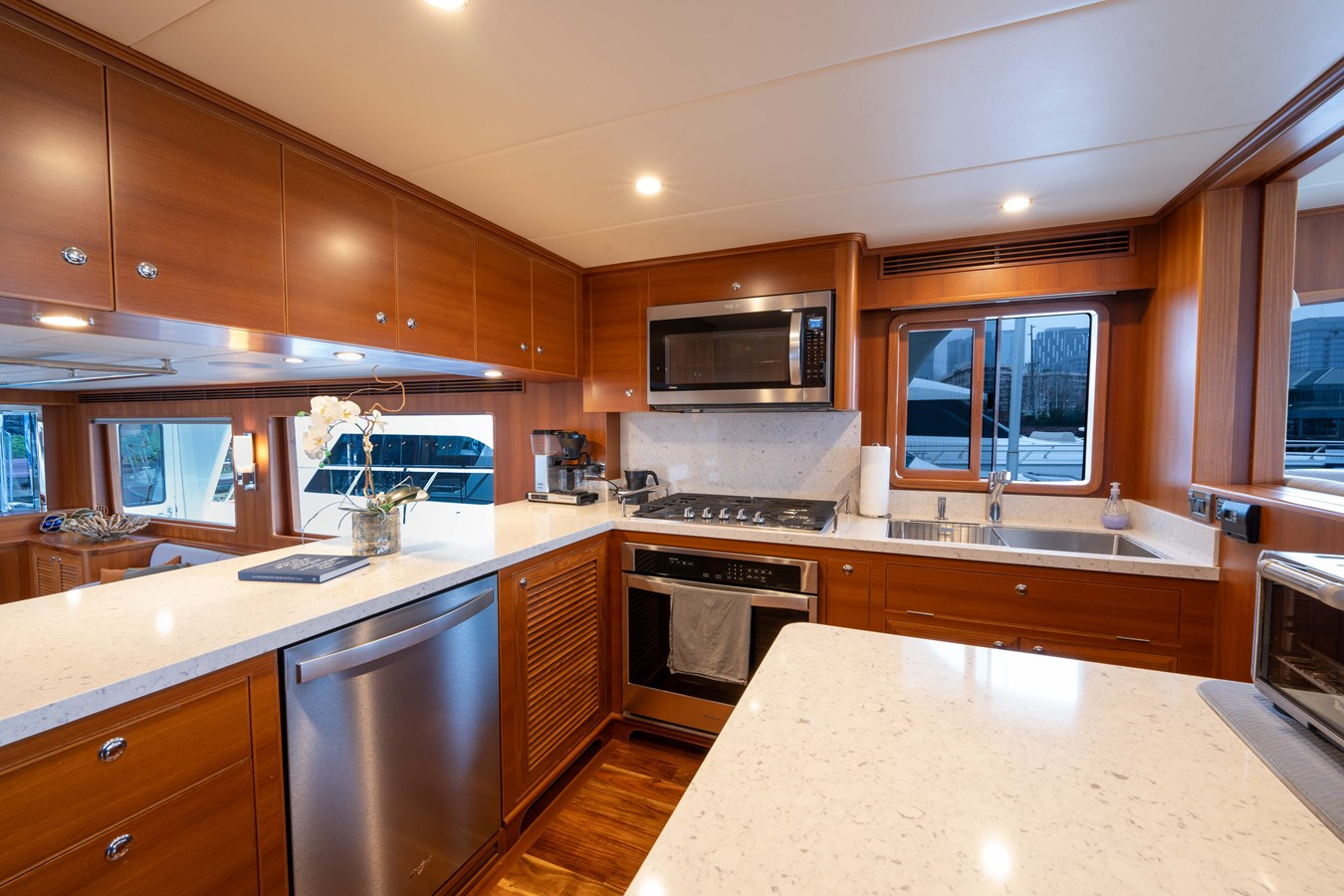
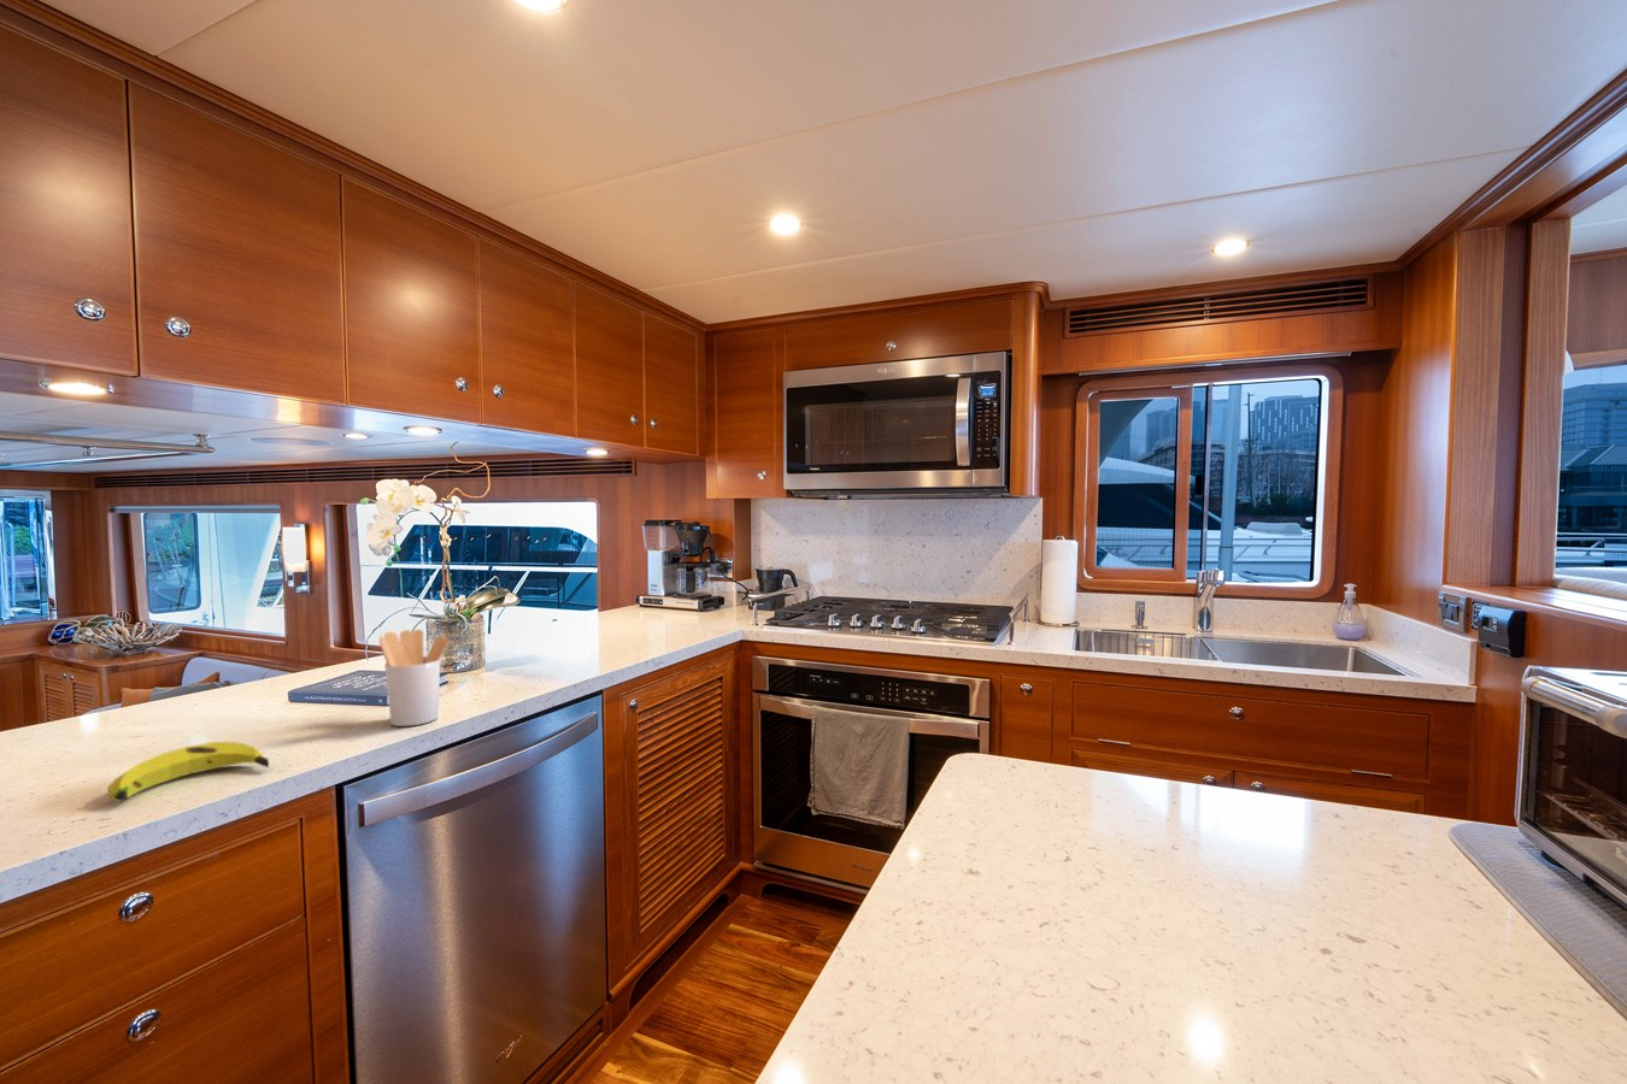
+ banana (191, 767)
+ utensil holder (409, 674)
